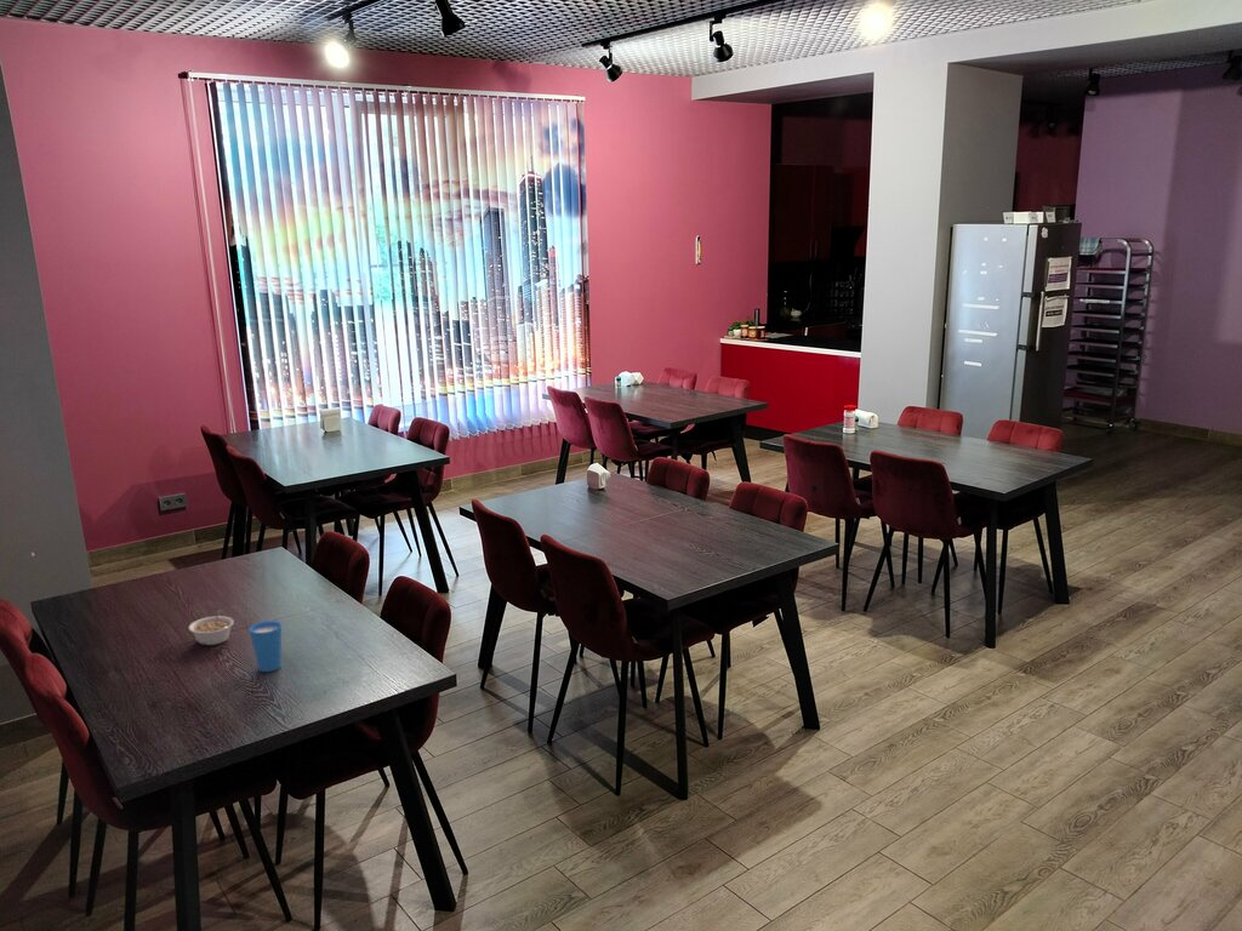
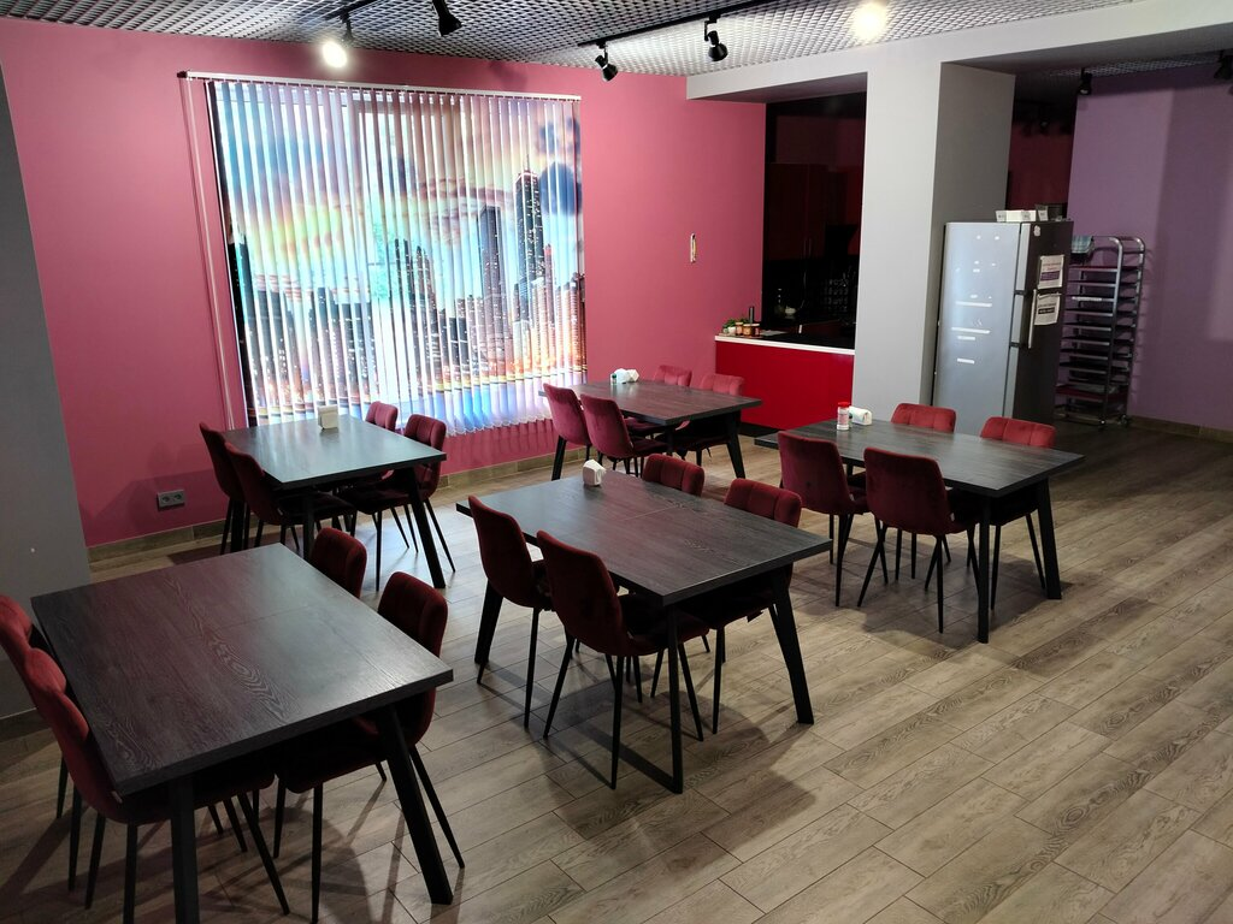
- cup (267, 646)
- legume (211, 629)
